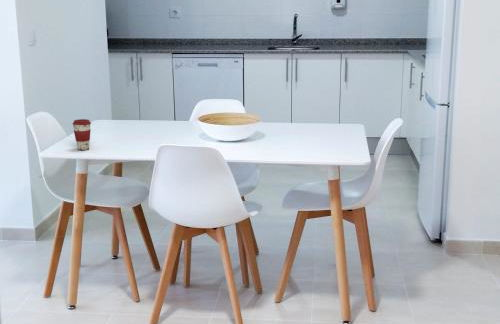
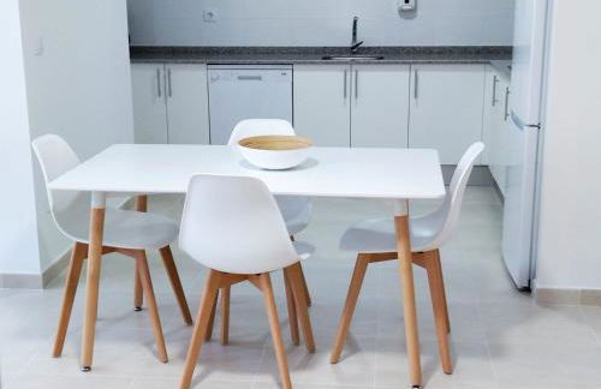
- coffee cup (82, 134)
